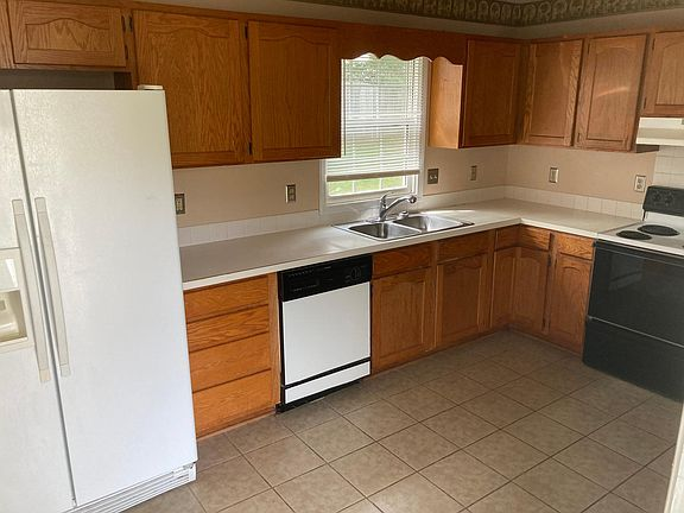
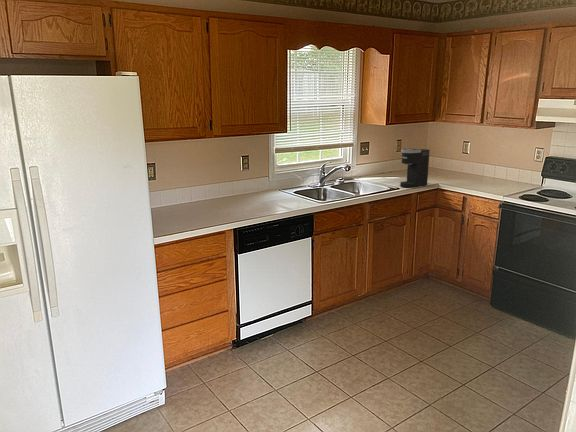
+ coffee maker (414, 167)
